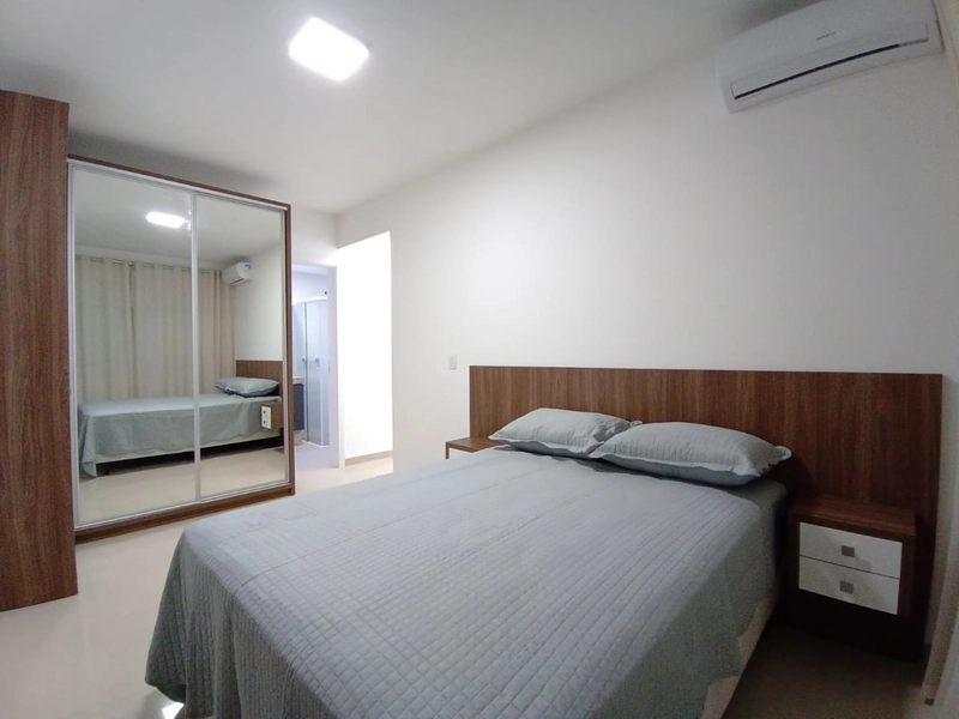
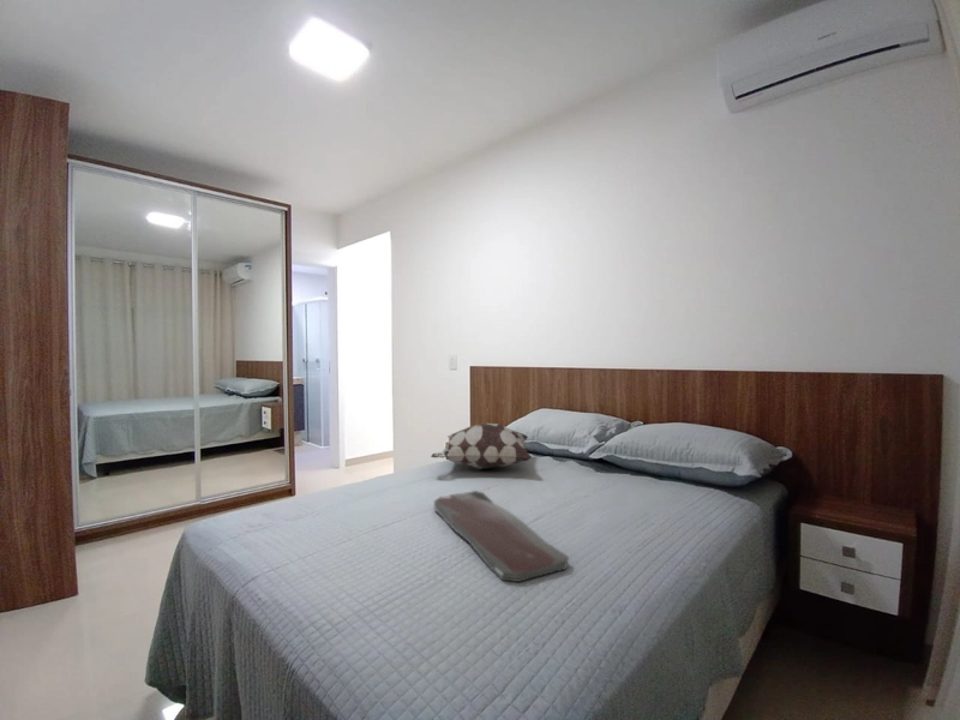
+ decorative pillow (484, 445)
+ serving tray (491, 527)
